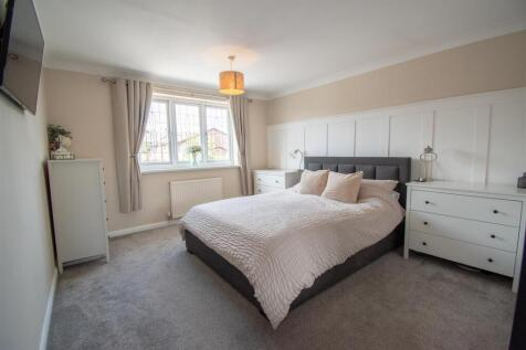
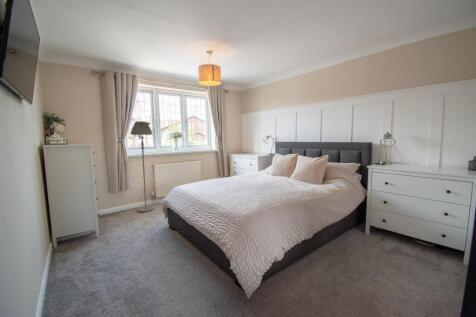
+ floor lamp (143, 166)
